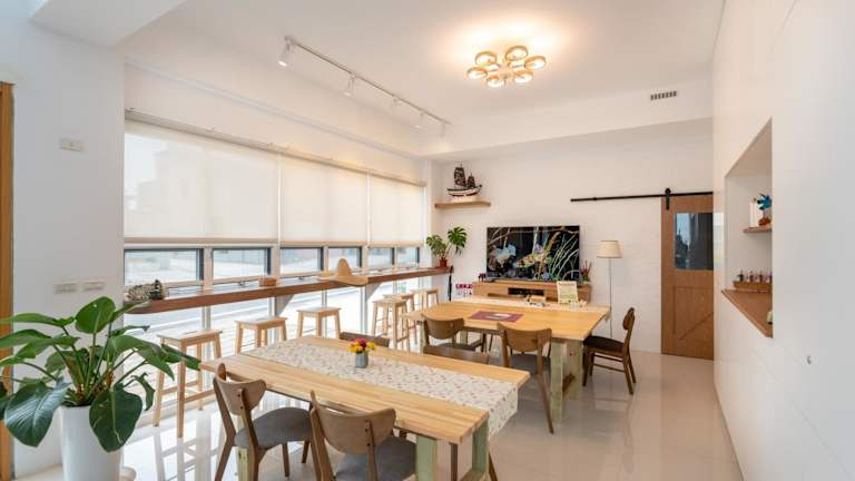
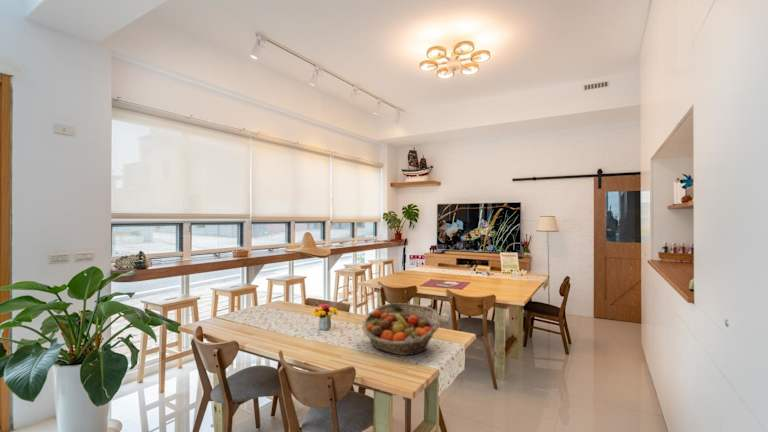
+ fruit basket (400, 327)
